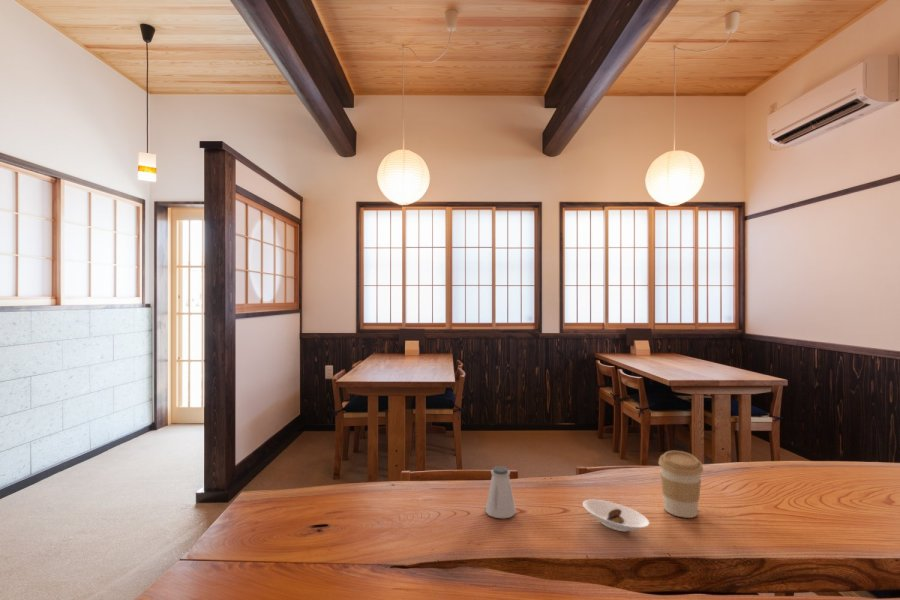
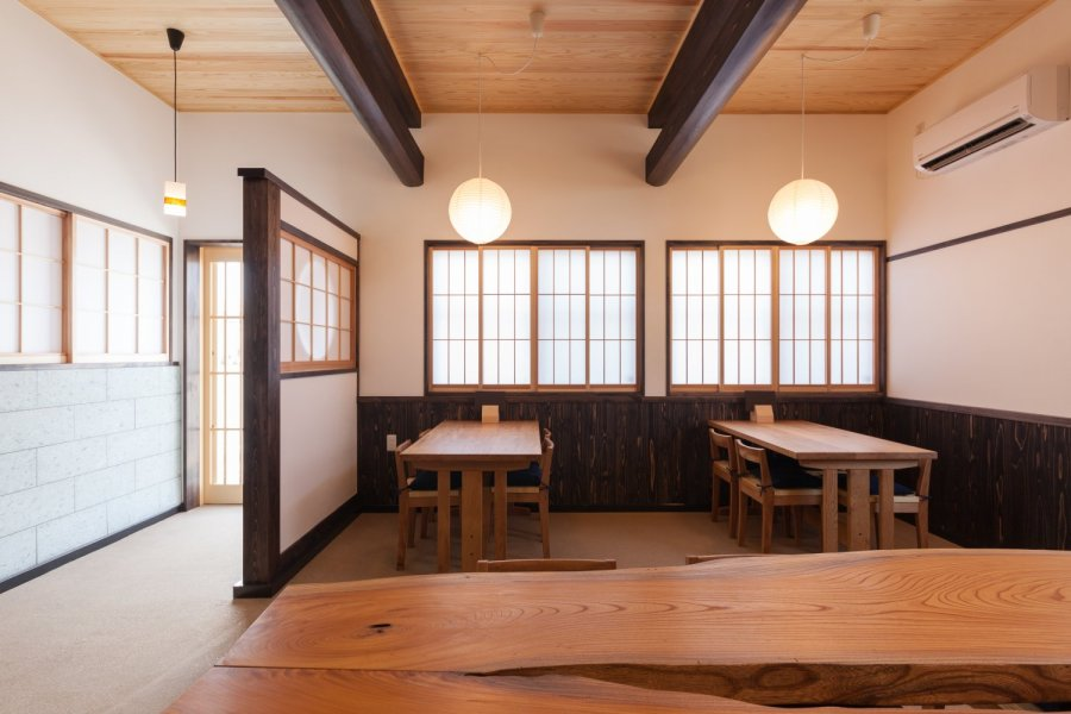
- saltshaker (500, 489)
- saucer (614, 517)
- coffee cup (680, 482)
